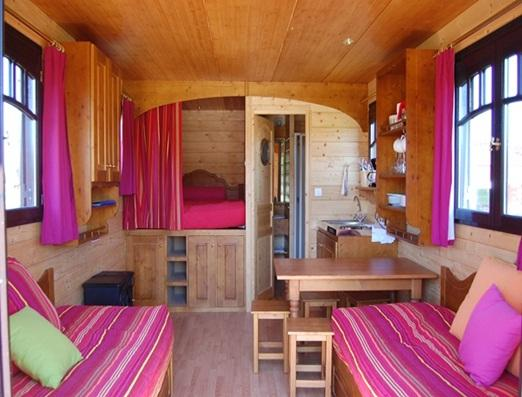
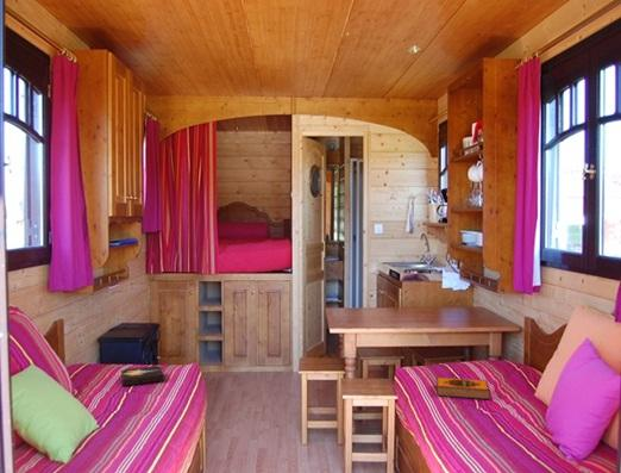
+ hardback book (142, 374)
+ hardback book (462, 386)
